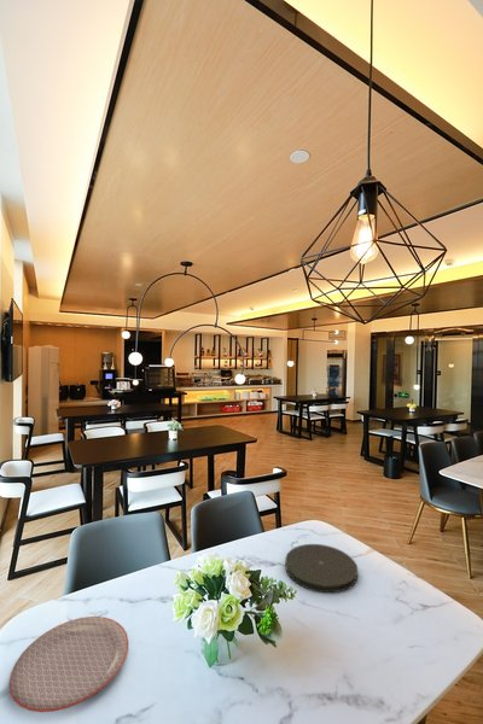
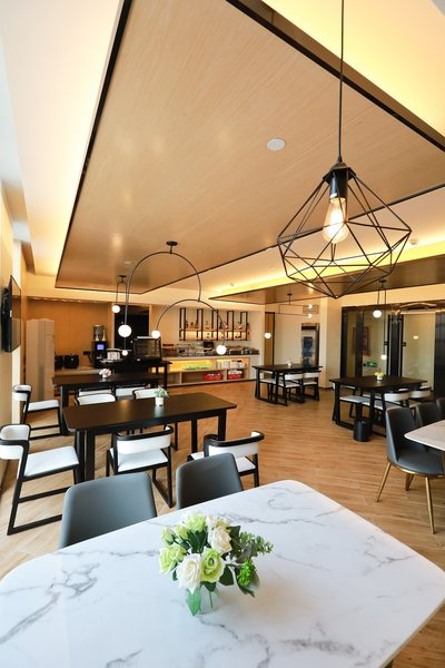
- plate (72, 660)
- plate (320, 566)
